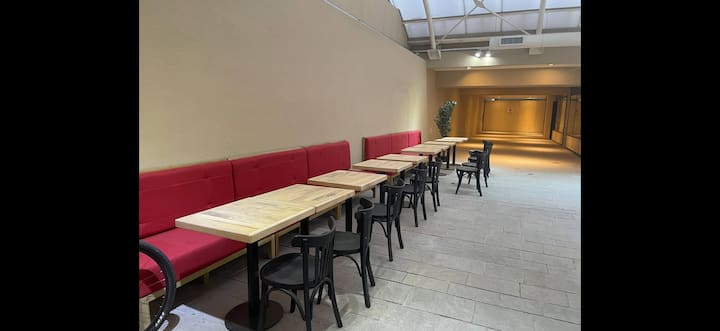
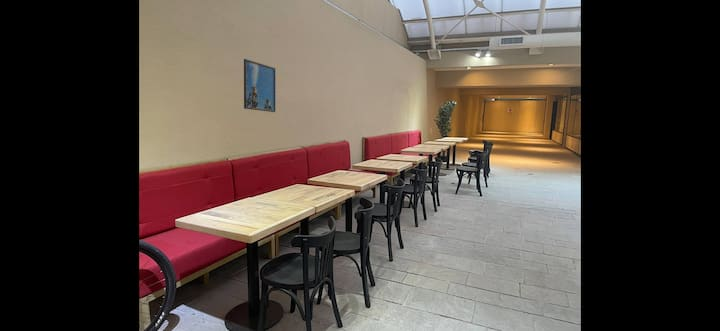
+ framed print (260, 87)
